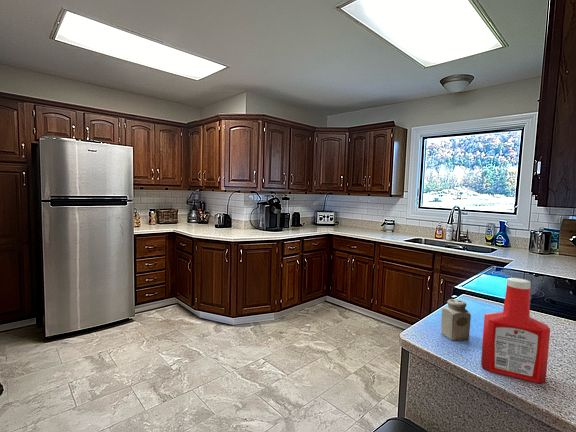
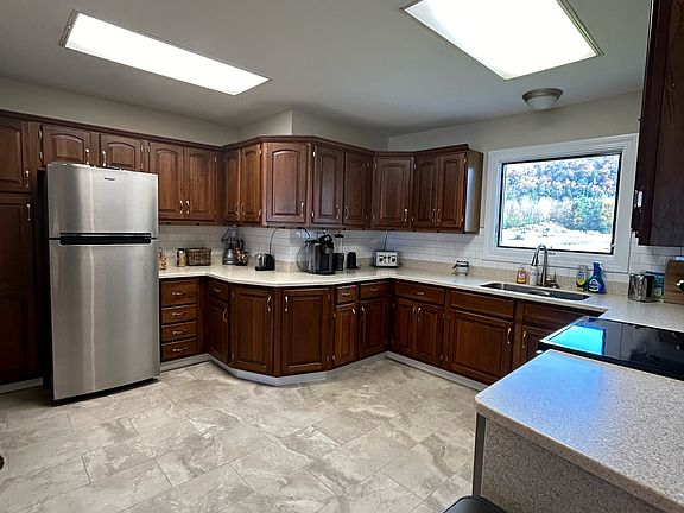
- salt shaker (455, 318)
- soap bottle (515, 326)
